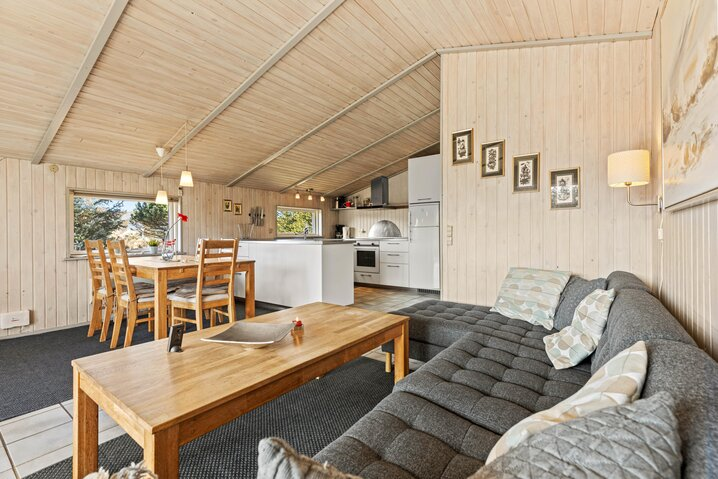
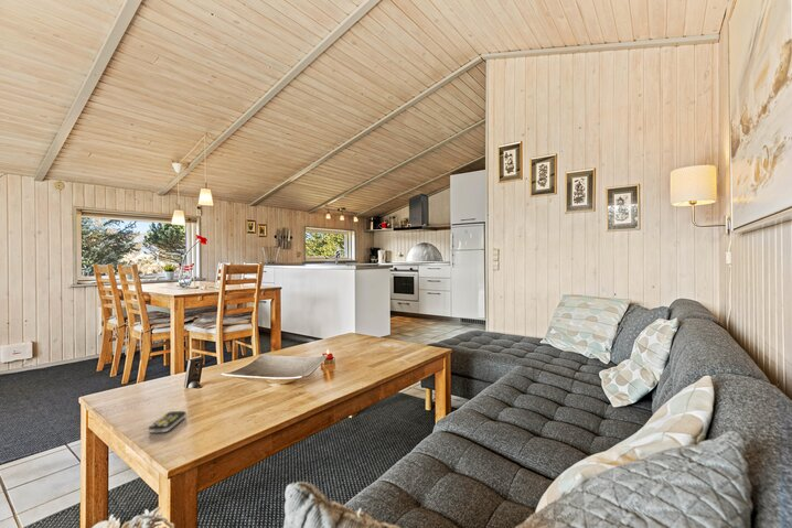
+ remote control (168, 421)
